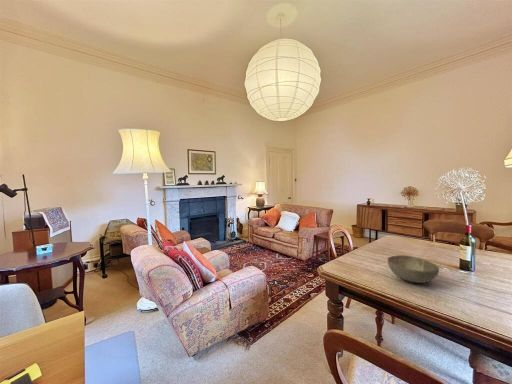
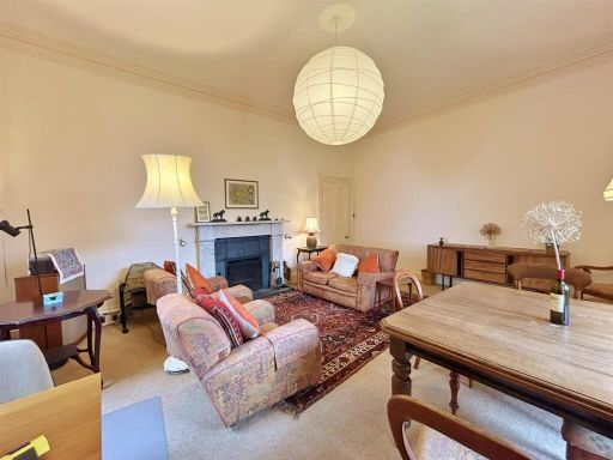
- bowl (411, 270)
